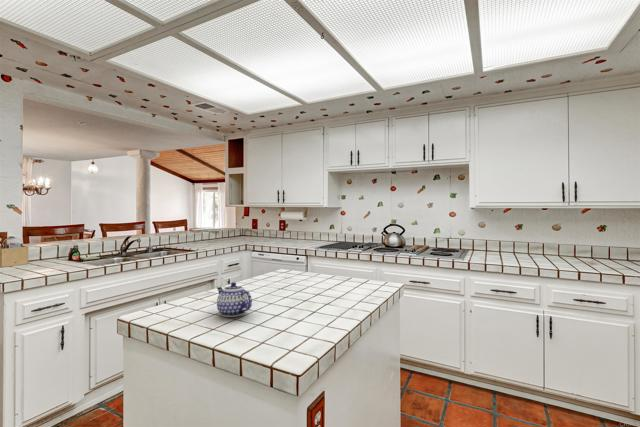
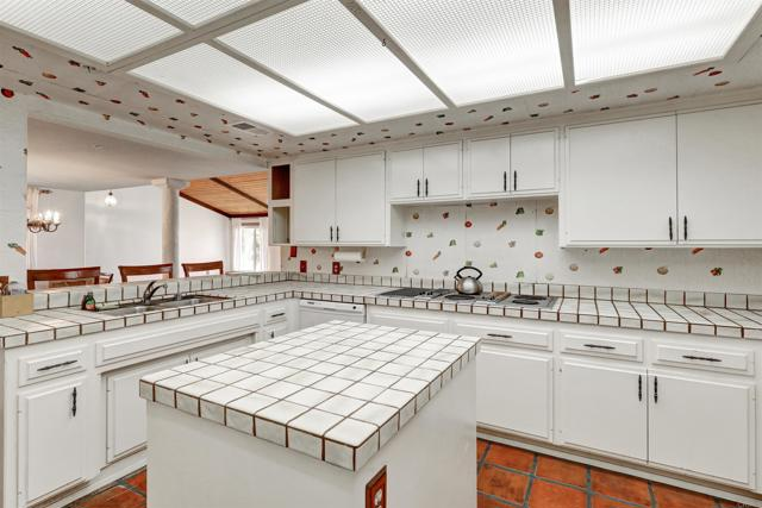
- teapot (233, 298)
